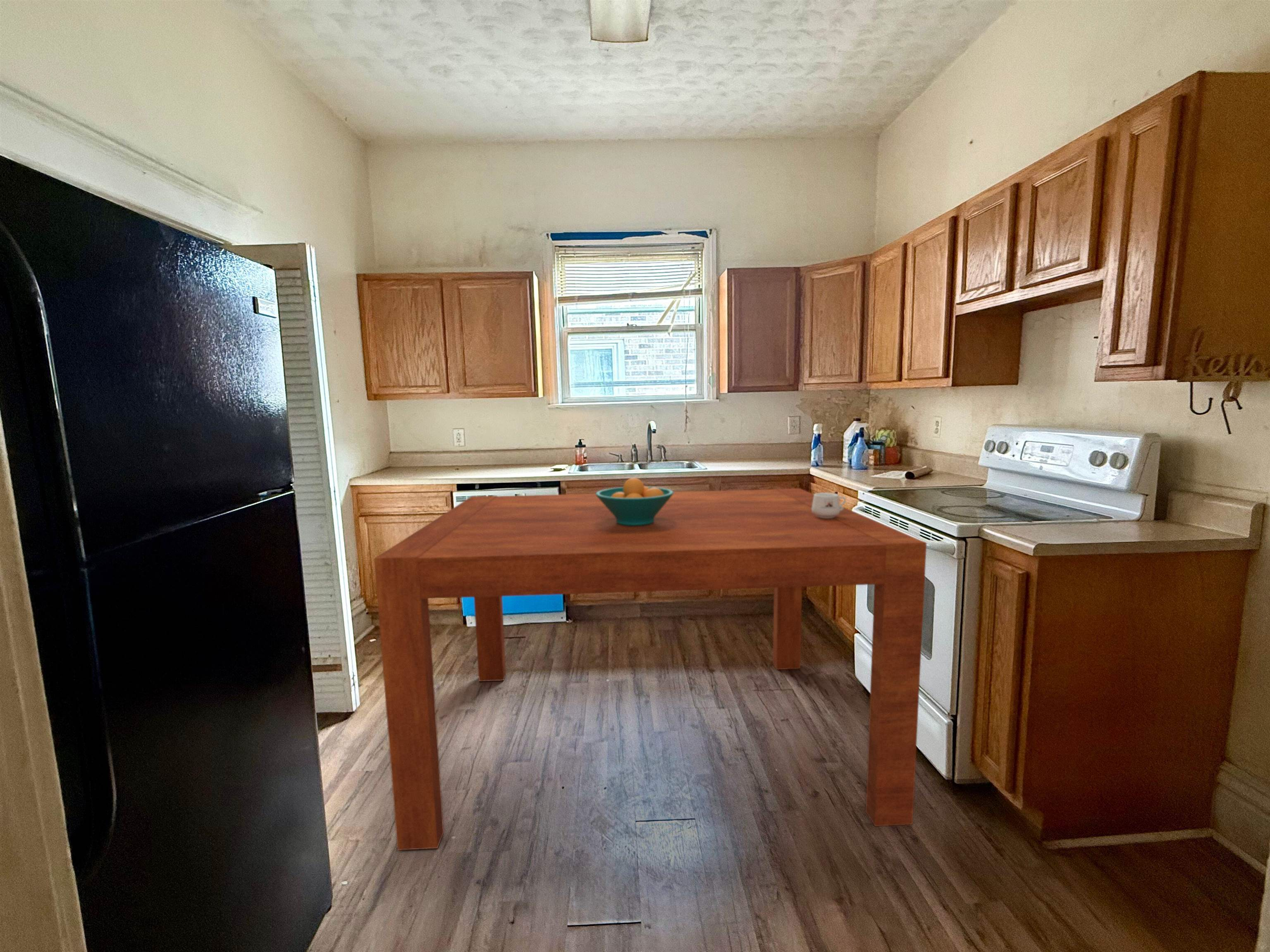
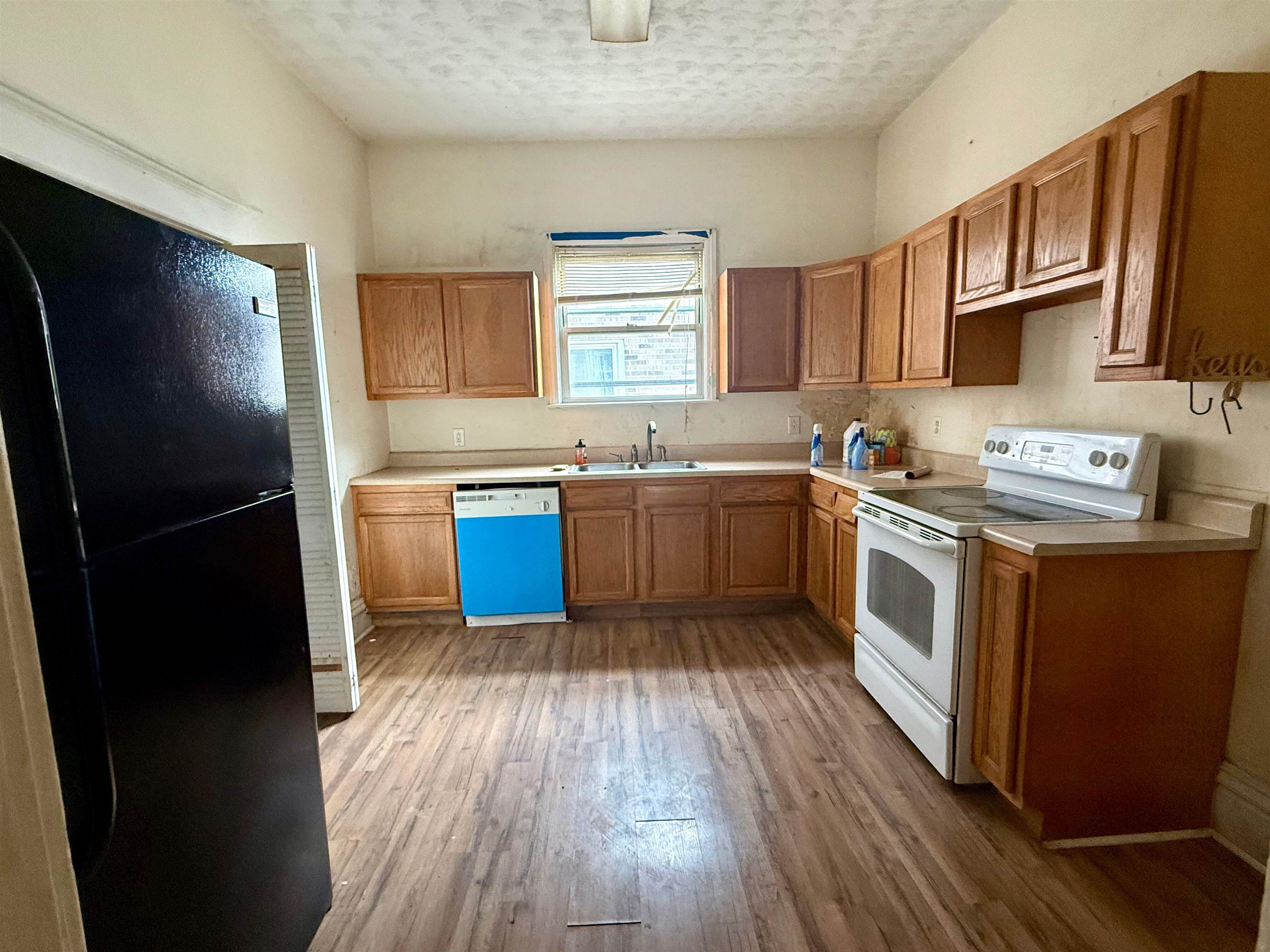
- dining table (643, 592)
- mug (828, 505)
- fruit bowl (635, 500)
